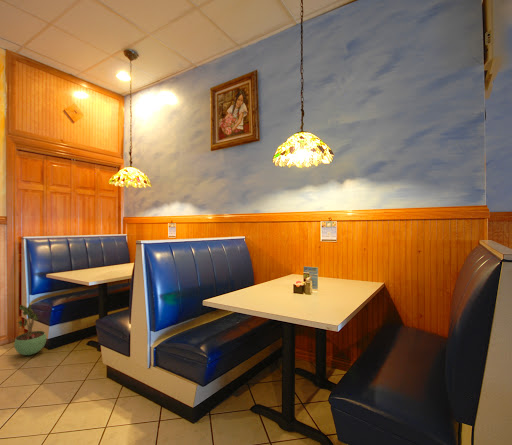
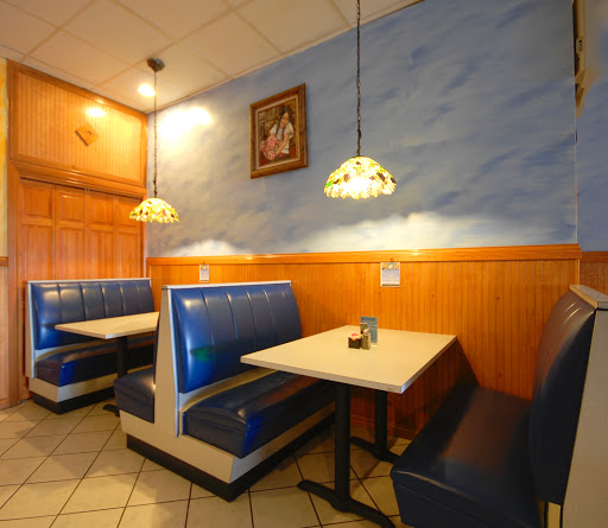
- potted plant (31, 328)
